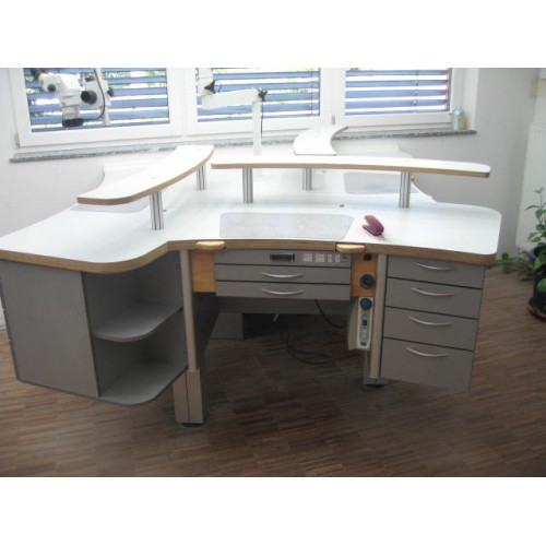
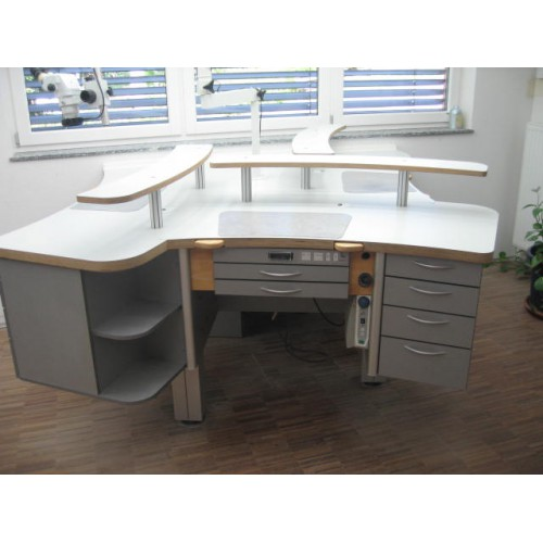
- stapler (372, 224)
